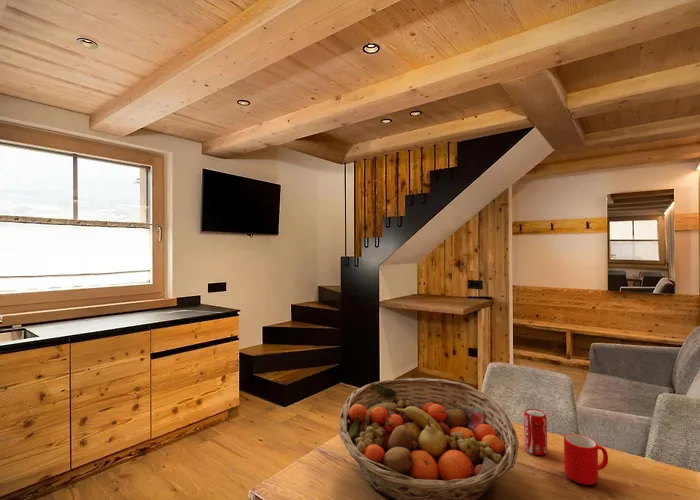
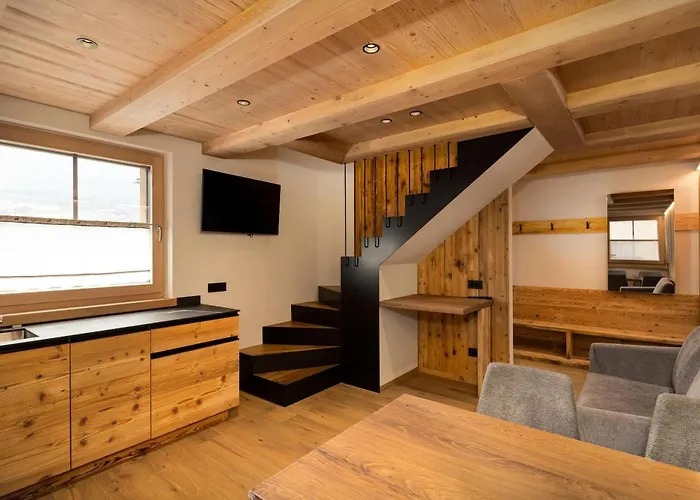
- beverage can (535, 431)
- fruit basket (424, 435)
- cup (587, 459)
